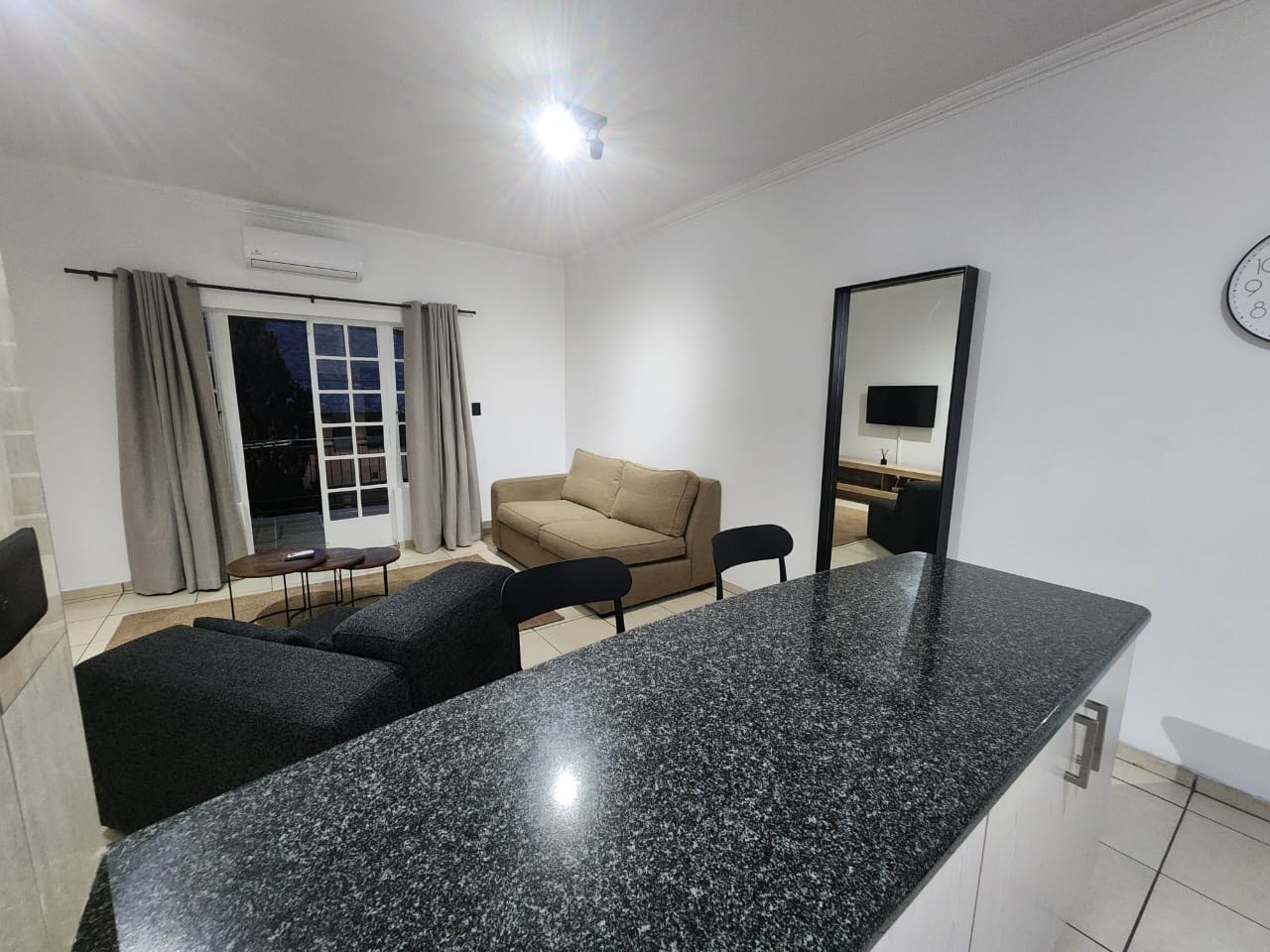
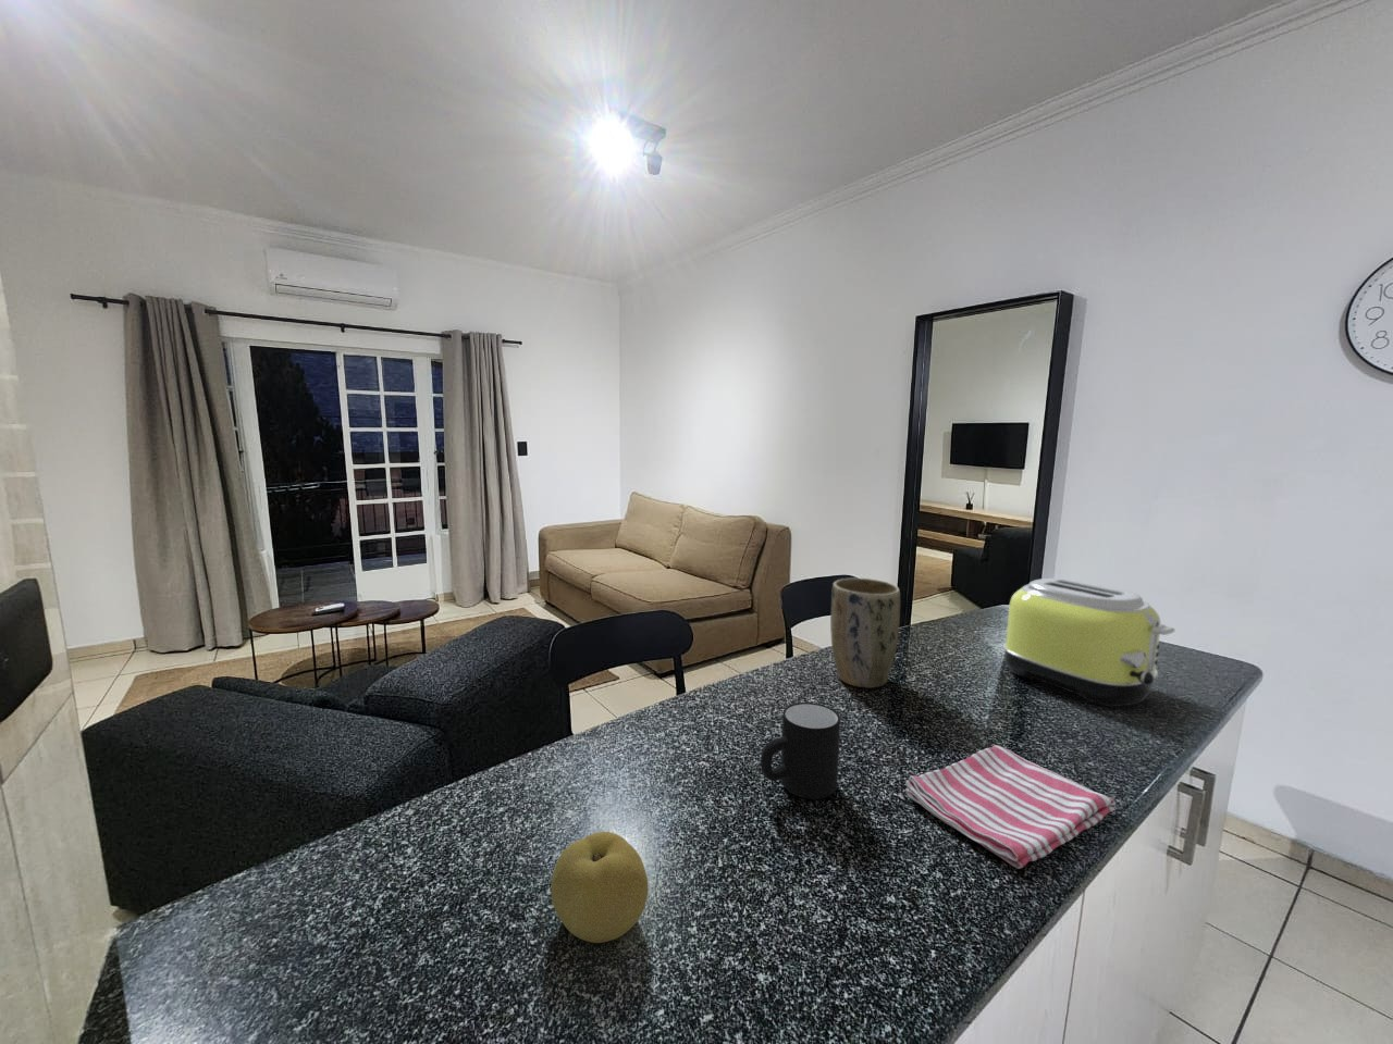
+ toaster (1084, 637)
+ fruit (599, 884)
+ mug (797, 752)
+ plant pot (863, 632)
+ dish towel (1008, 794)
